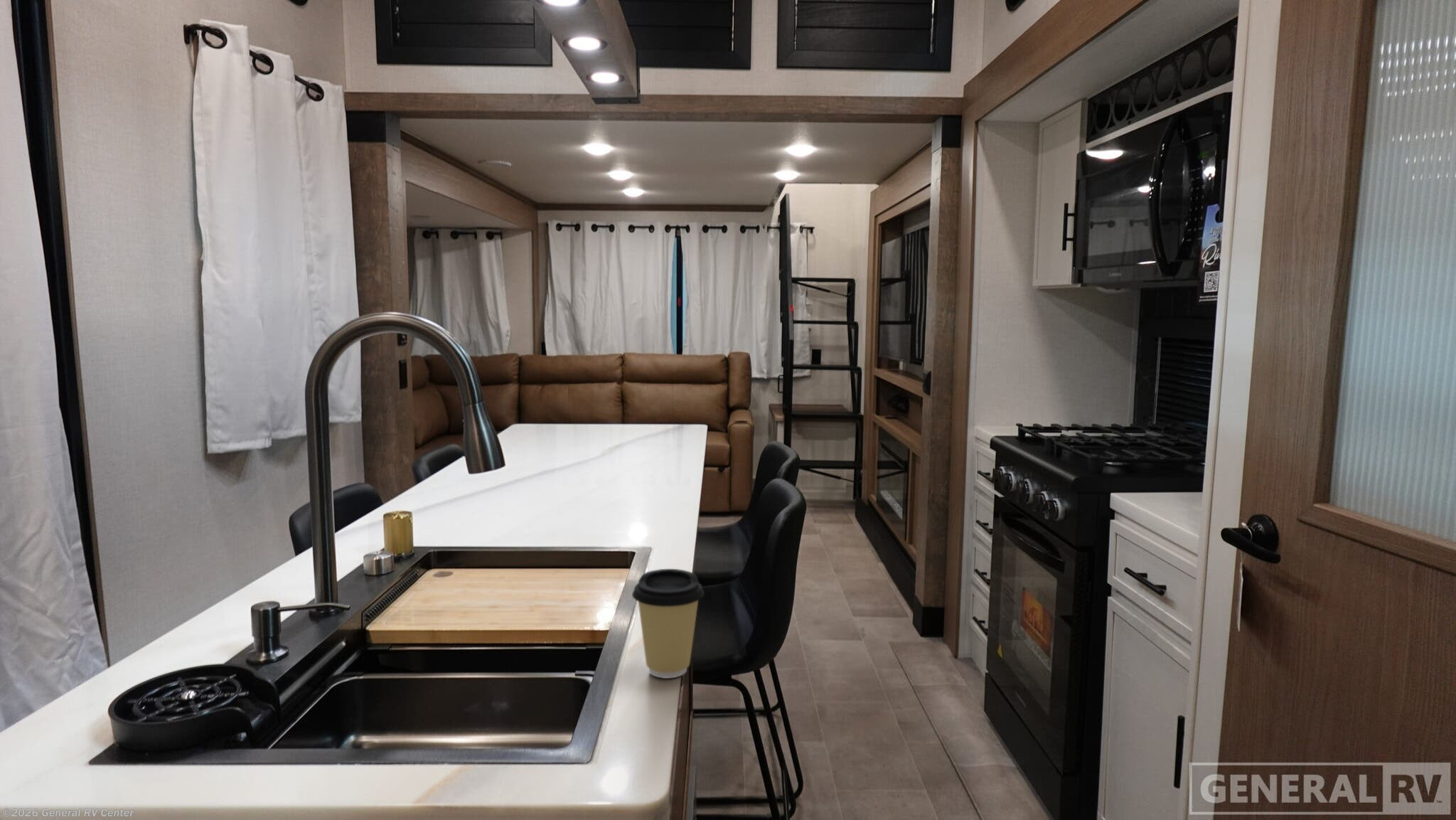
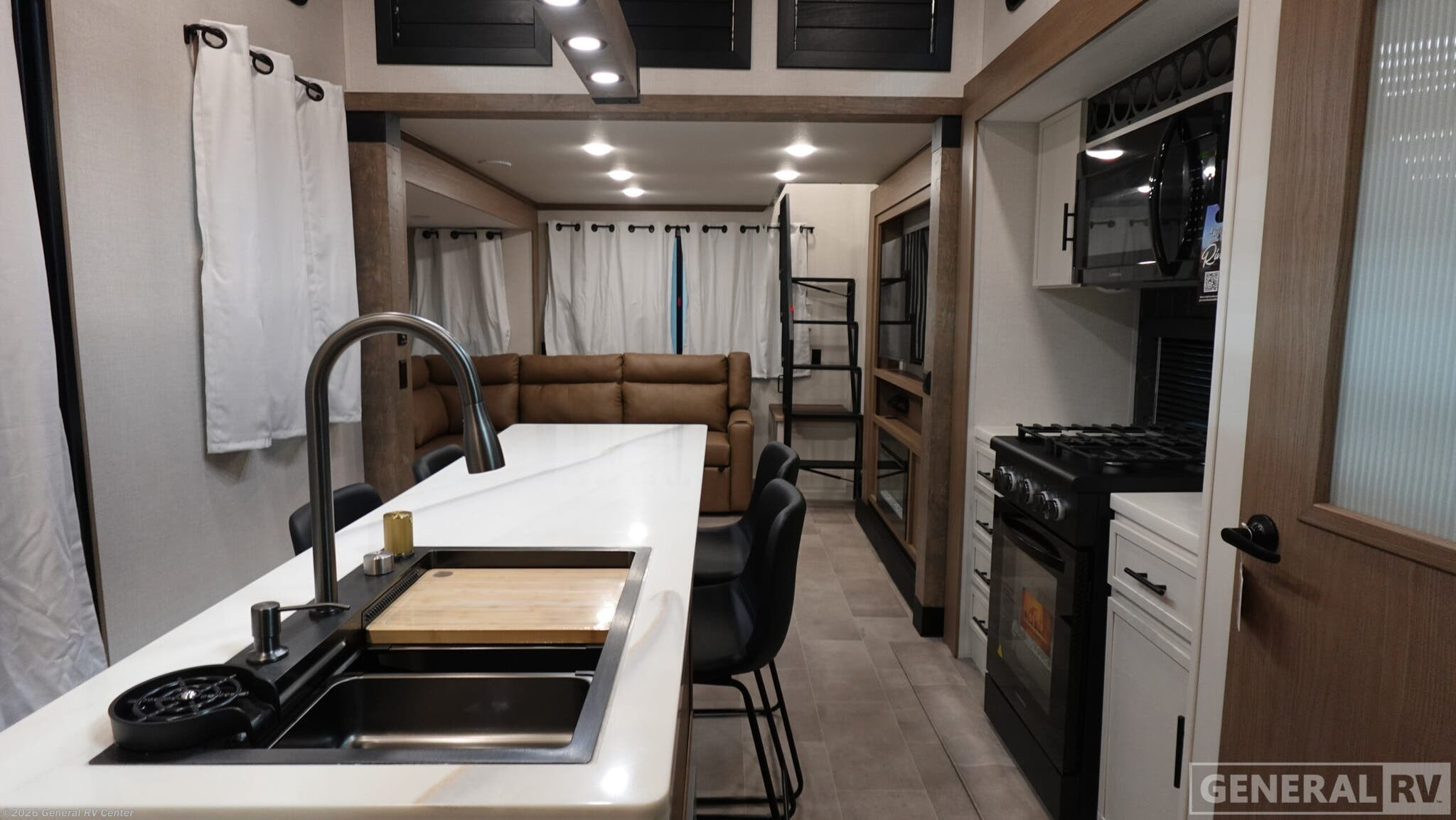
- coffee cup (668, 624)
